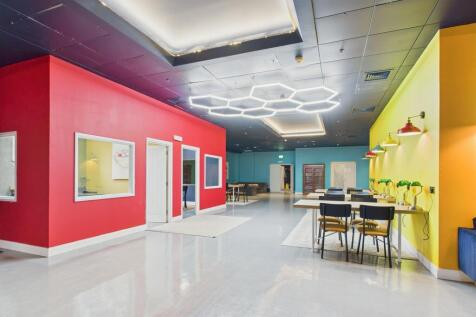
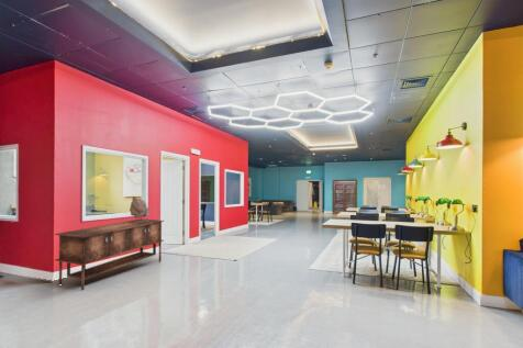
+ sculpture bust (138, 209)
+ sideboard (116, 249)
